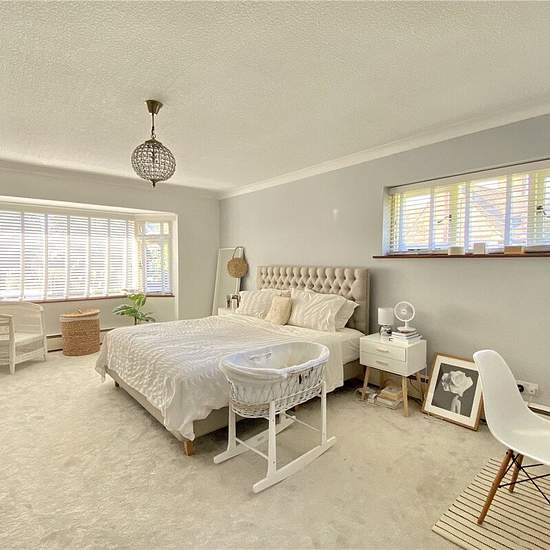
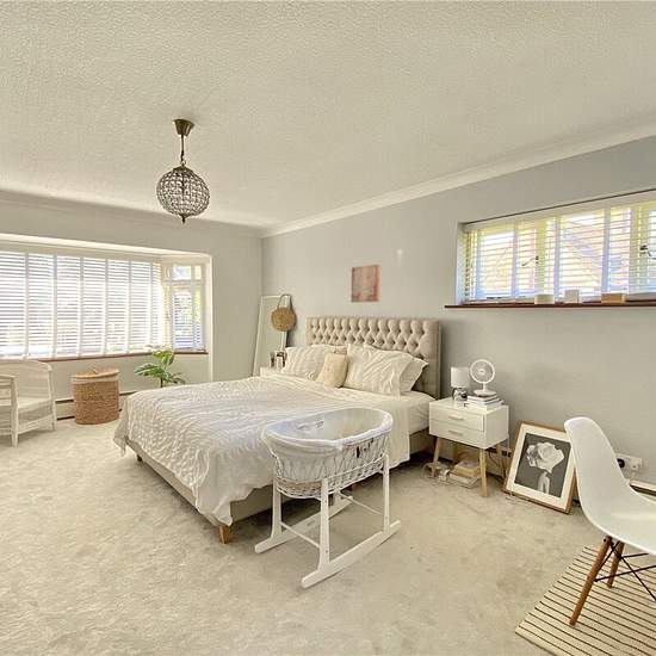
+ wall art (365, 284)
